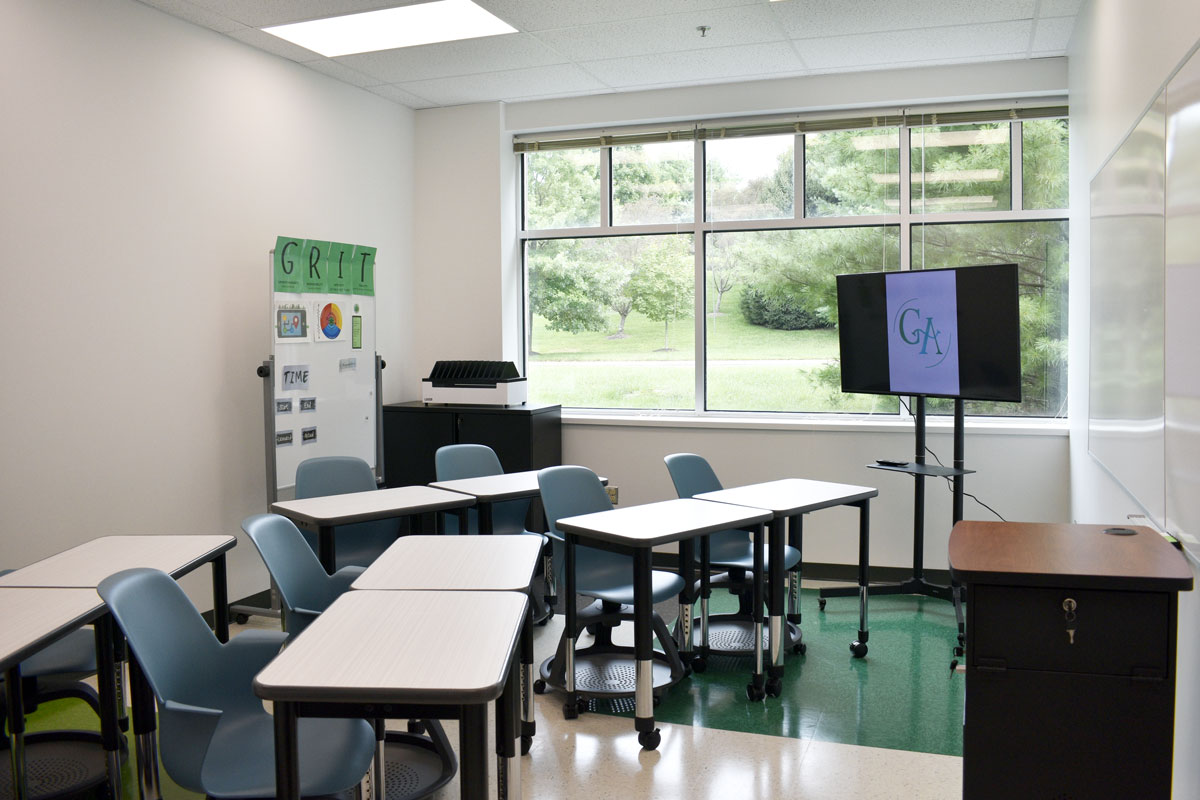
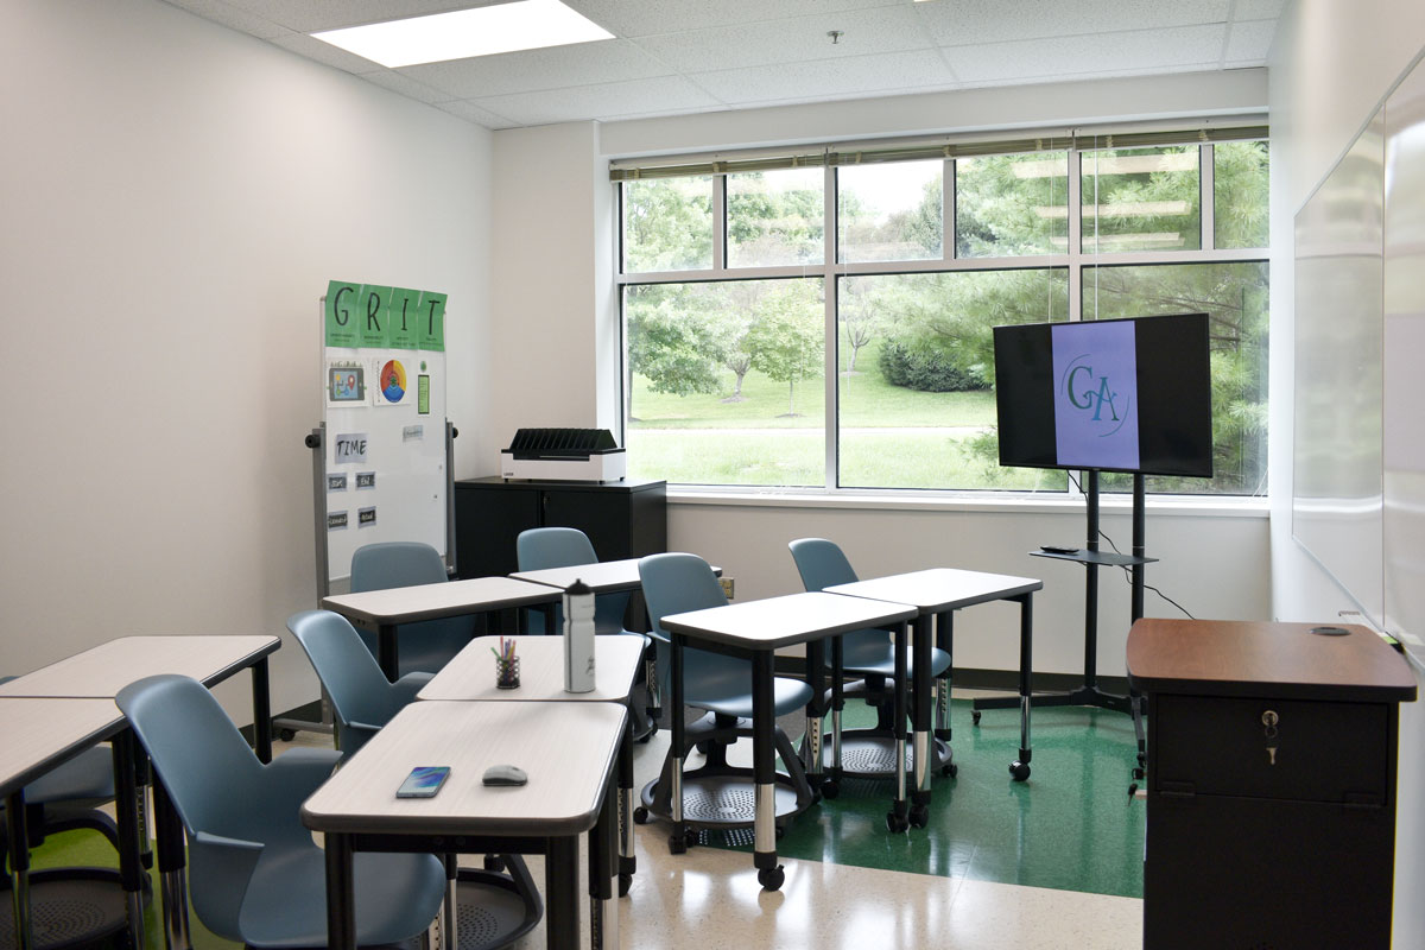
+ computer mouse (505, 773)
+ smartphone (424, 780)
+ water bottle (578, 633)
+ pen holder (505, 661)
